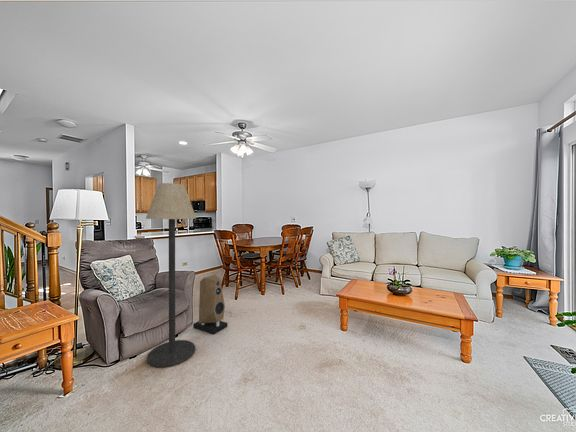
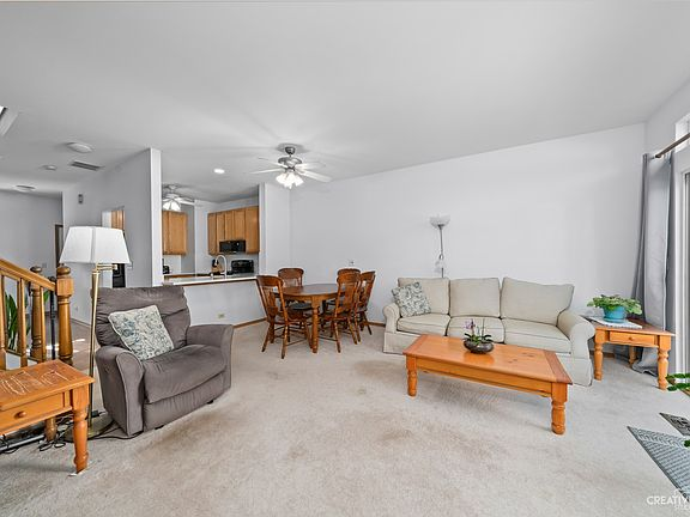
- floor lamp (171, 269)
- speaker (210, 301)
